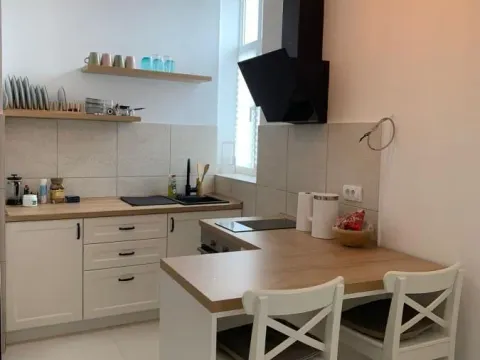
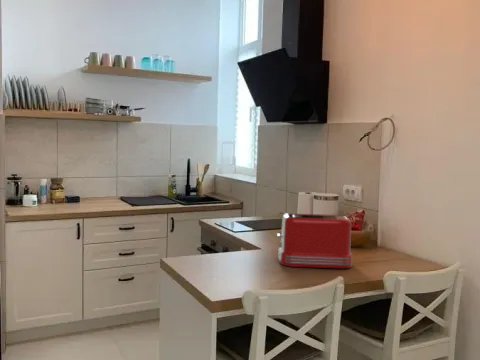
+ toaster (315, 239)
